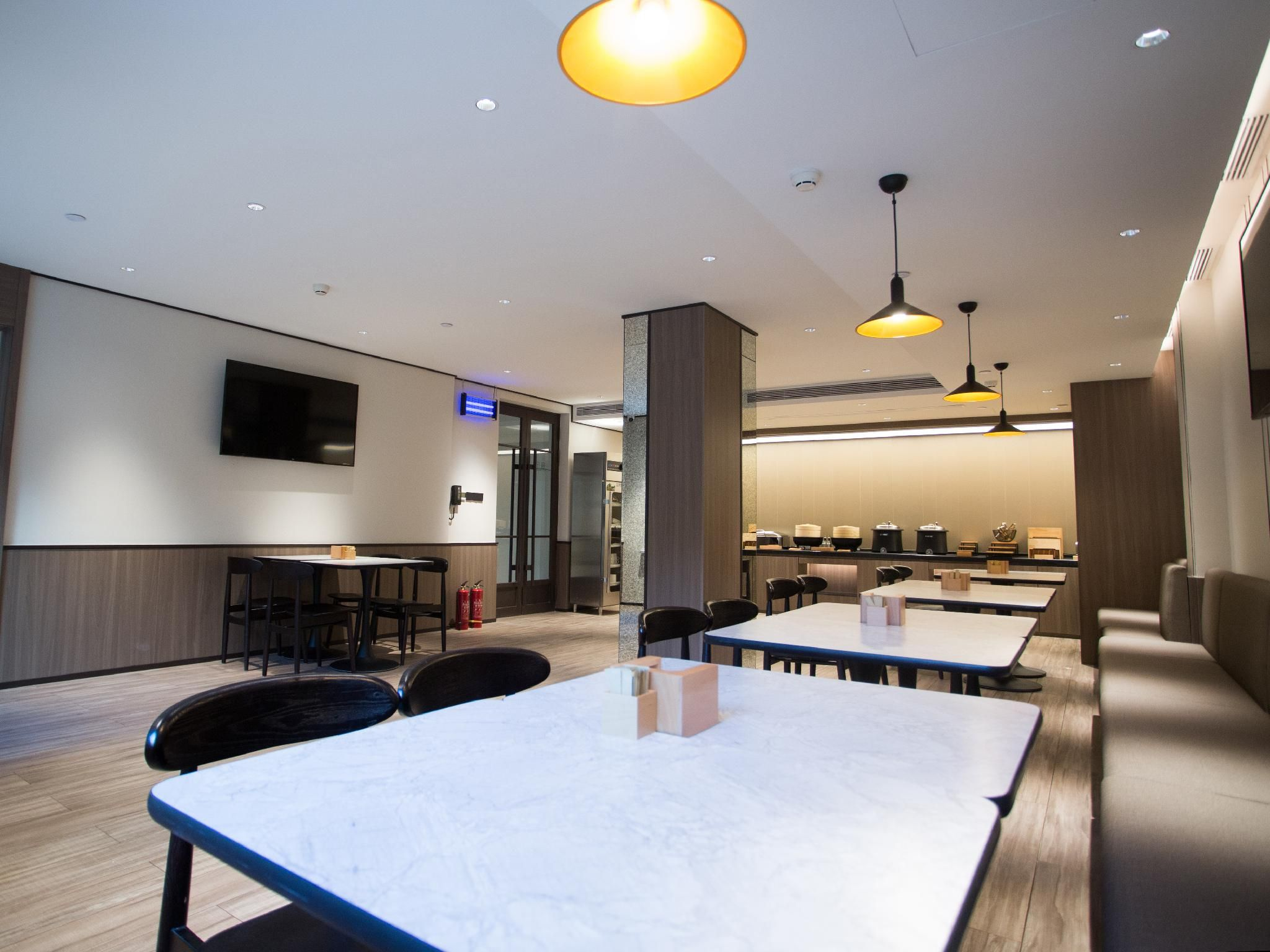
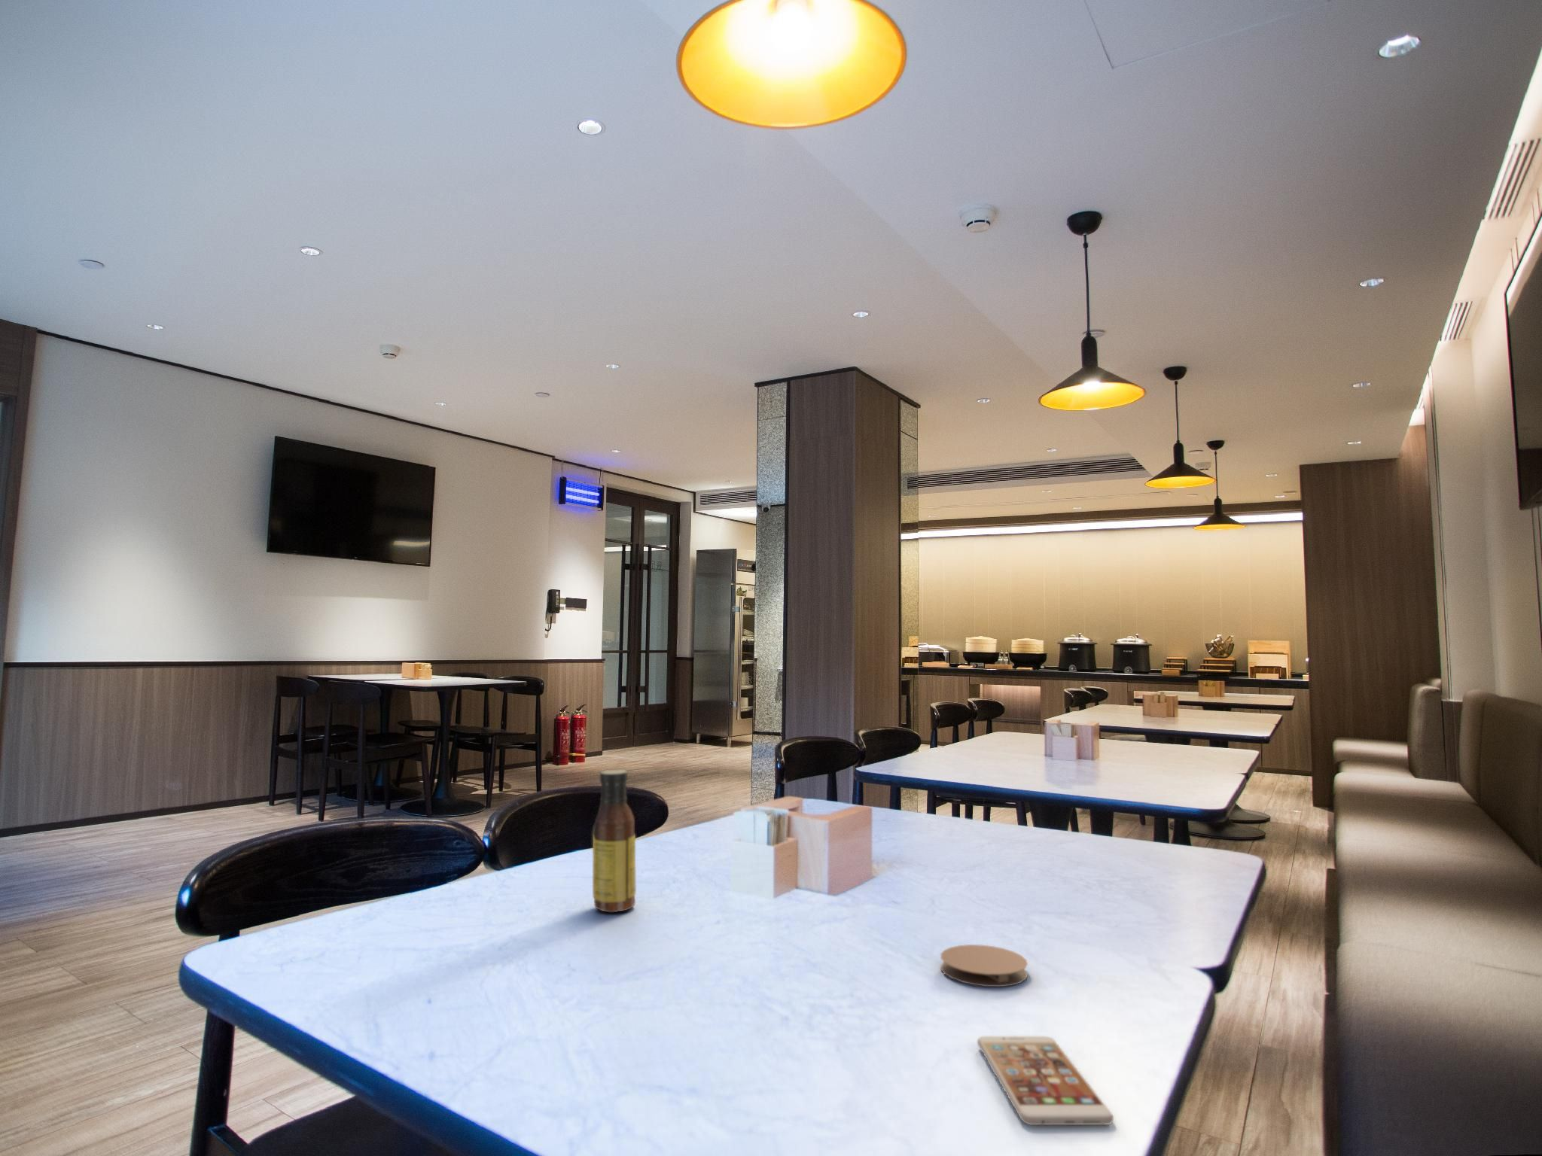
+ sauce bottle (614, 838)
+ coaster (983, 964)
+ smartphone (1039, 1076)
